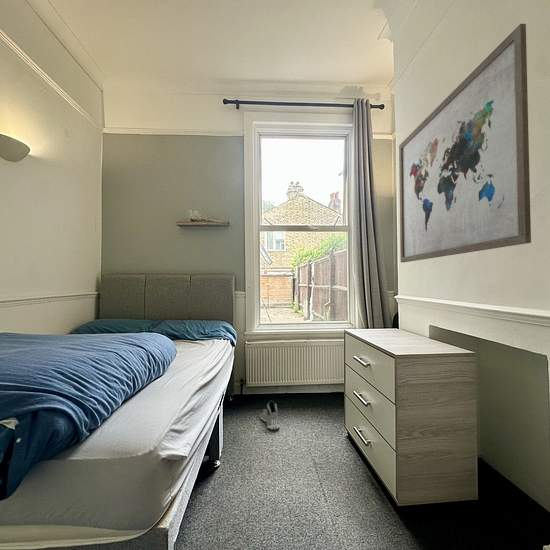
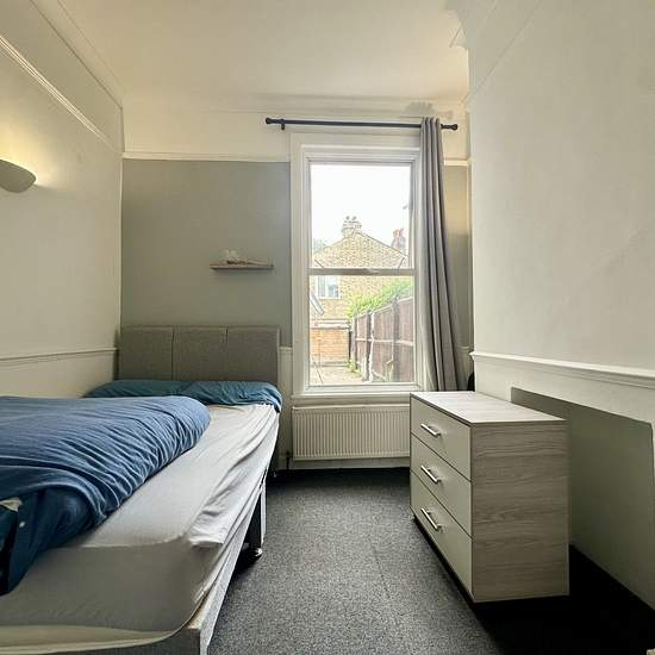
- sneaker (270, 410)
- wall art (444, 178)
